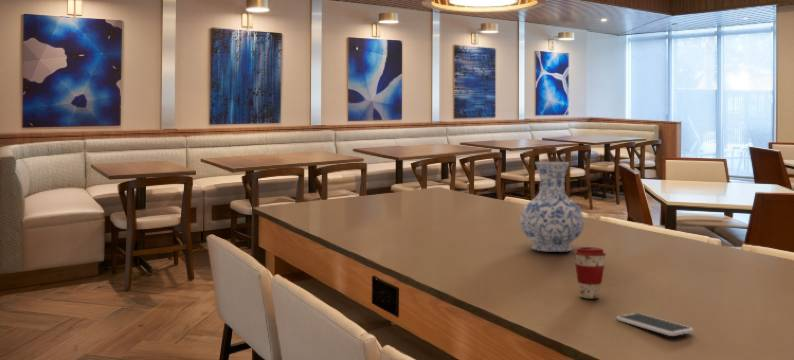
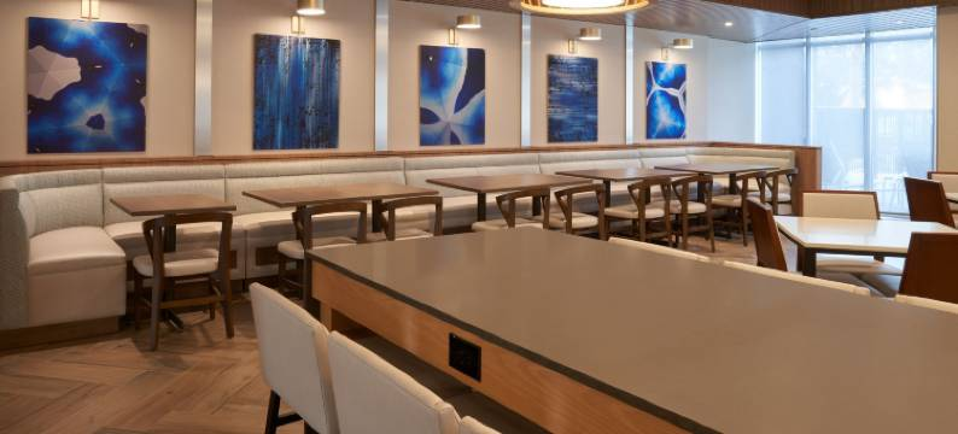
- vase (551, 205)
- coffee cup (589, 272)
- smartphone (653, 323)
